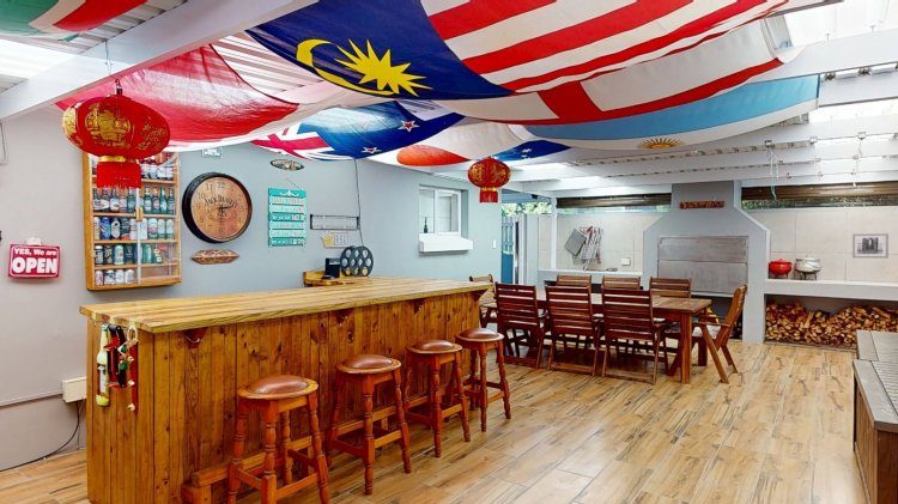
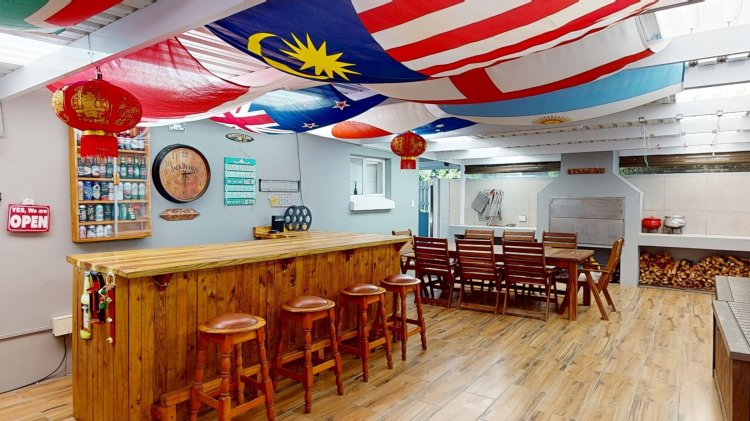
- wall art (869, 245)
